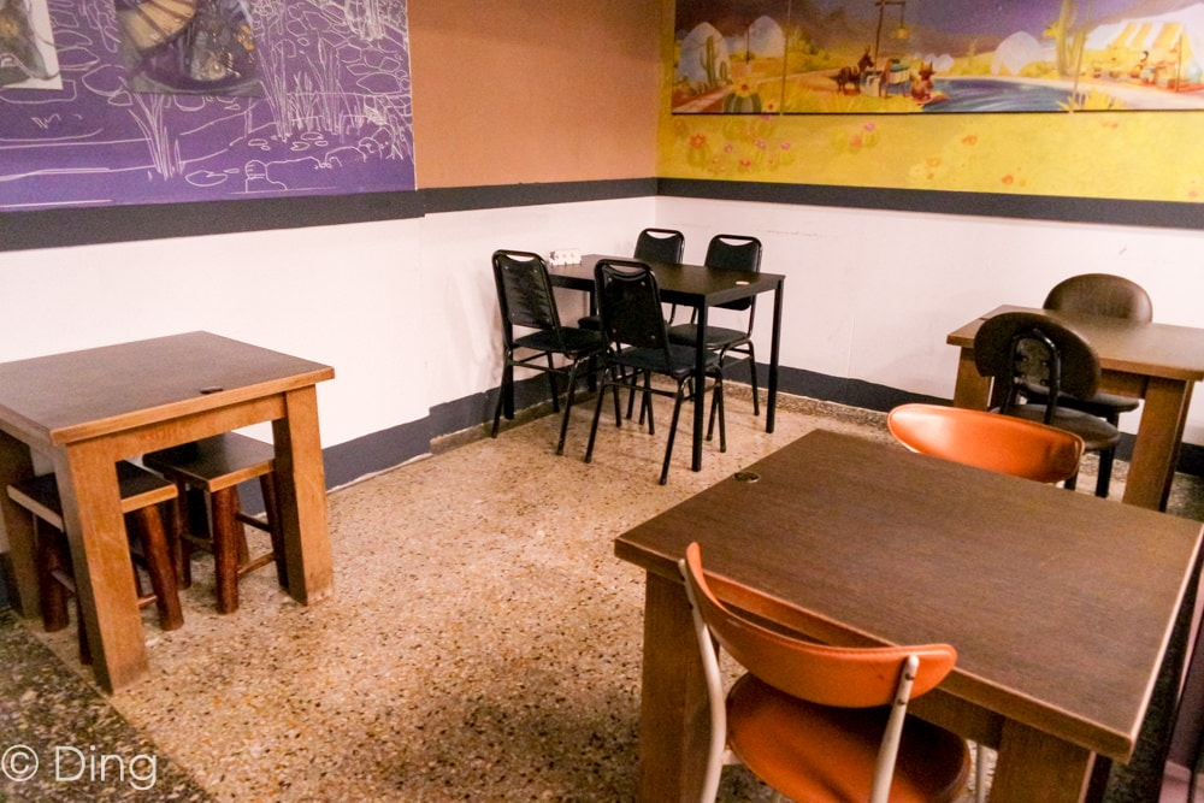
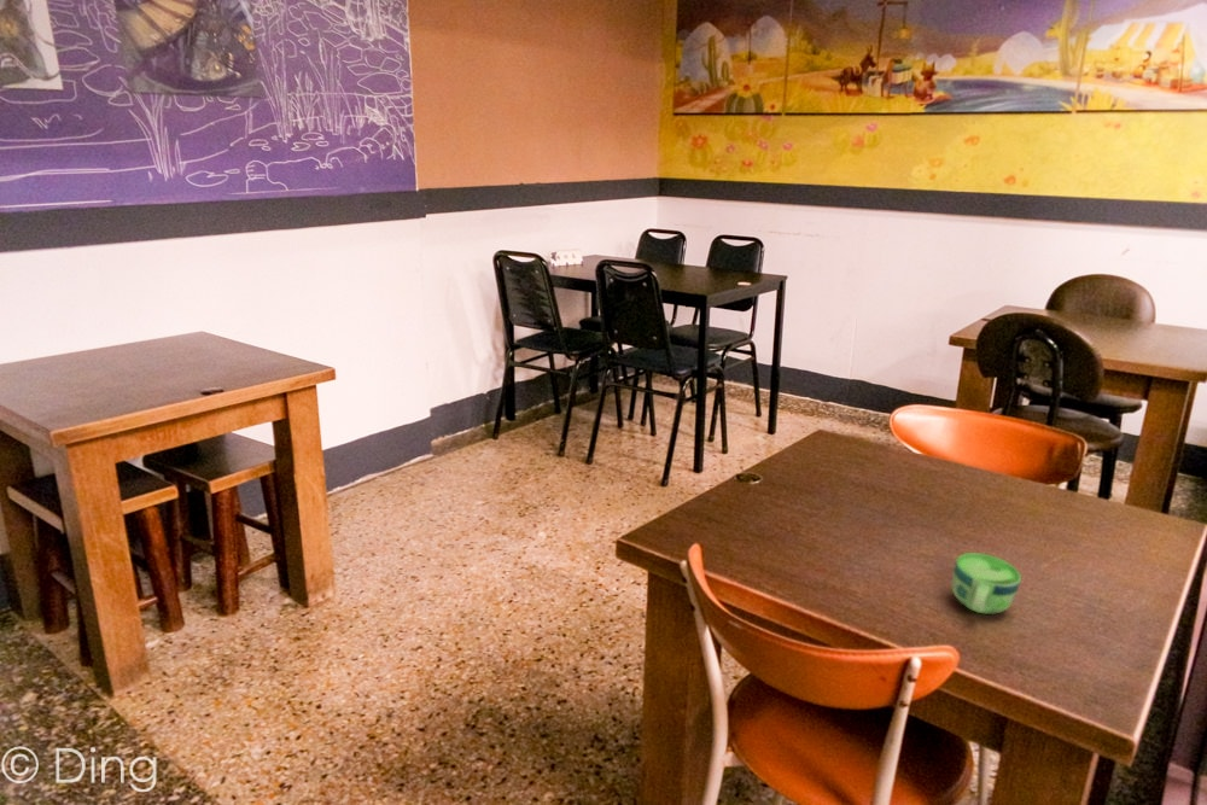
+ cup (985, 590)
